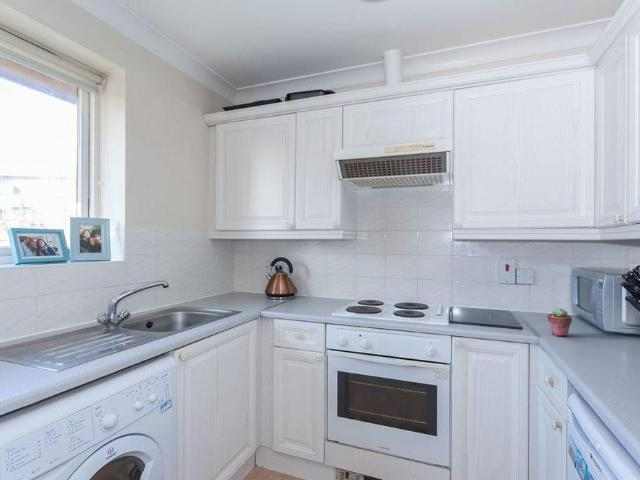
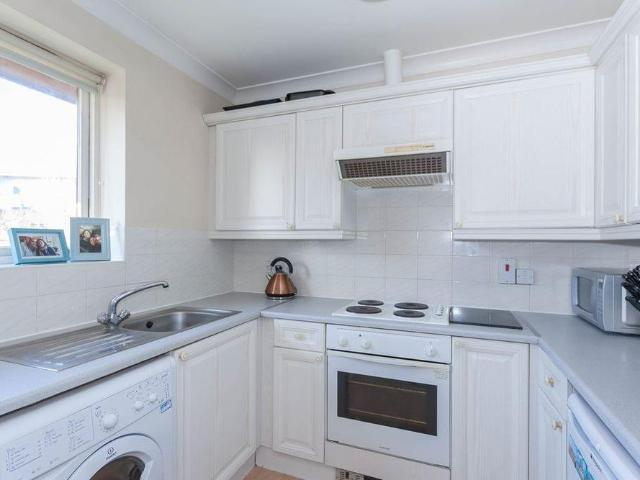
- potted succulent (559, 321)
